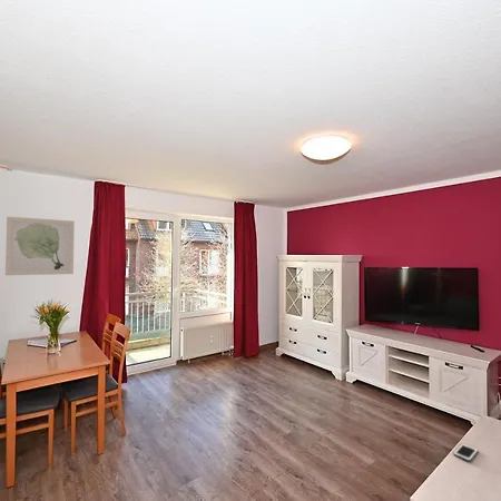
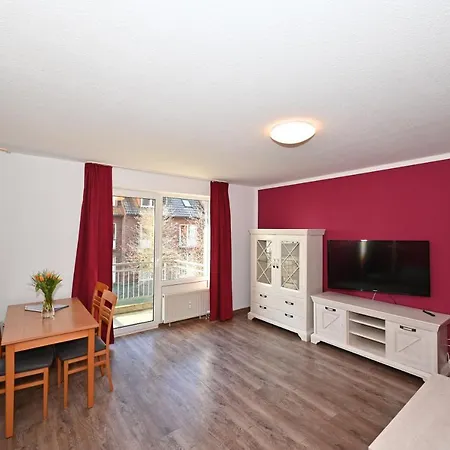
- cell phone (465, 452)
- wall art (41, 246)
